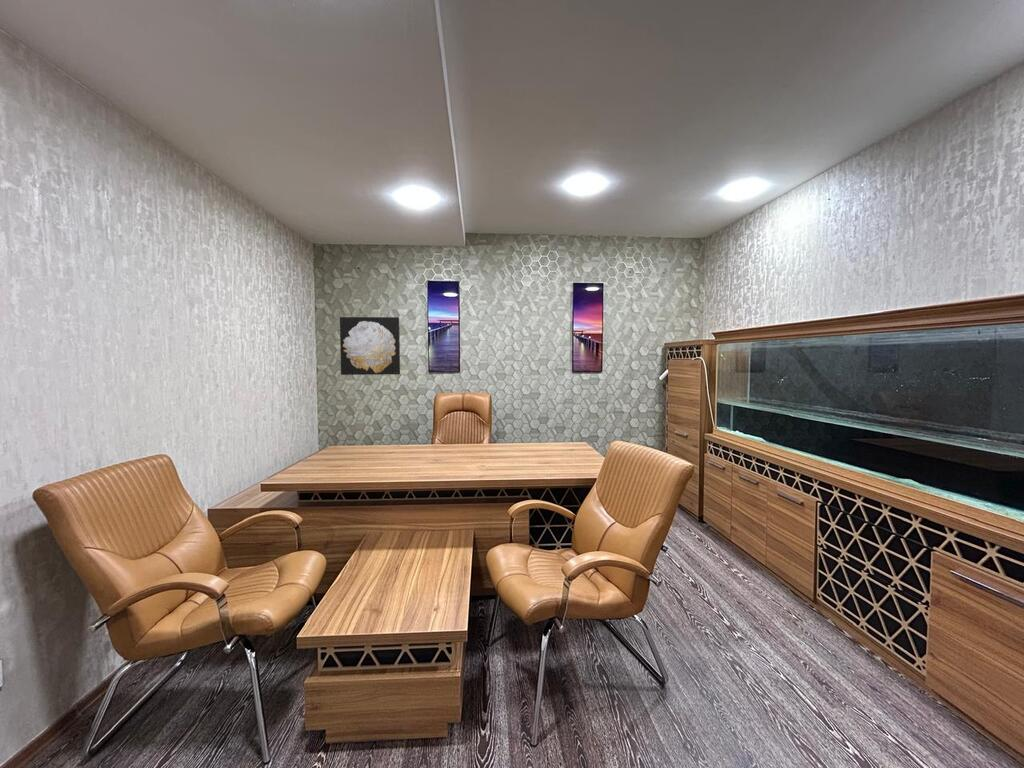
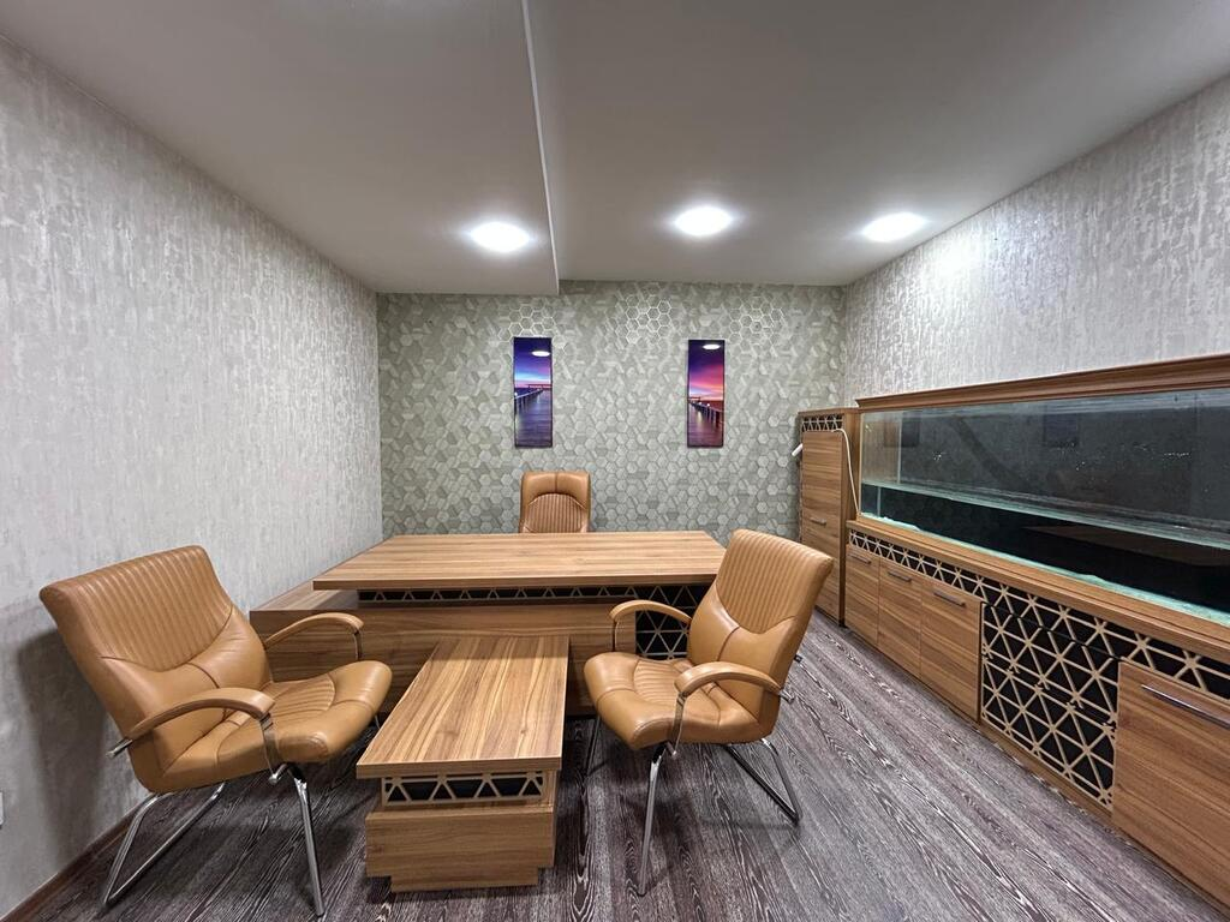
- wall art (370, 346)
